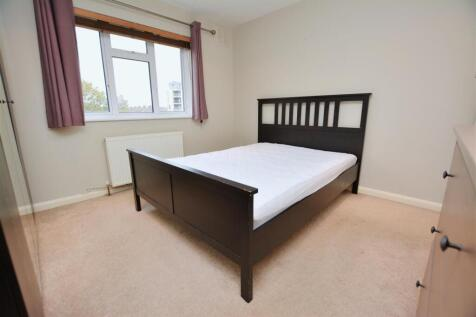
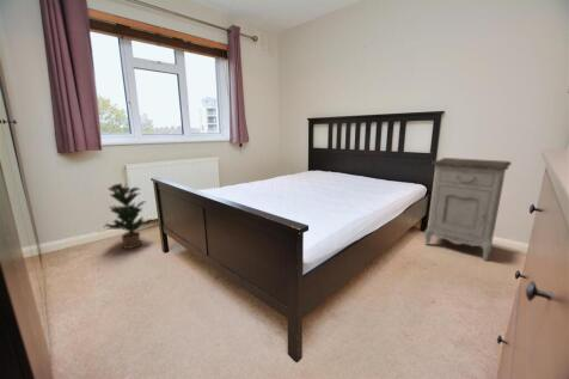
+ nightstand (463, 204)
+ potted plant (127, 214)
